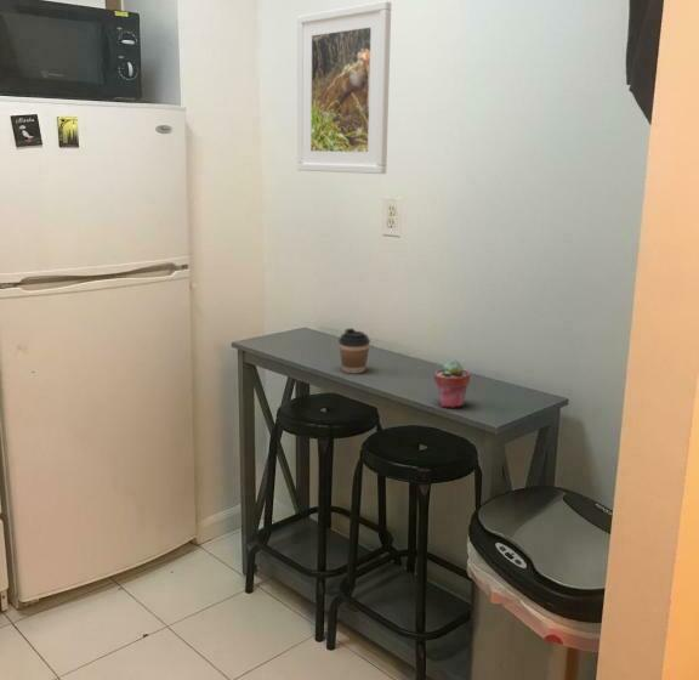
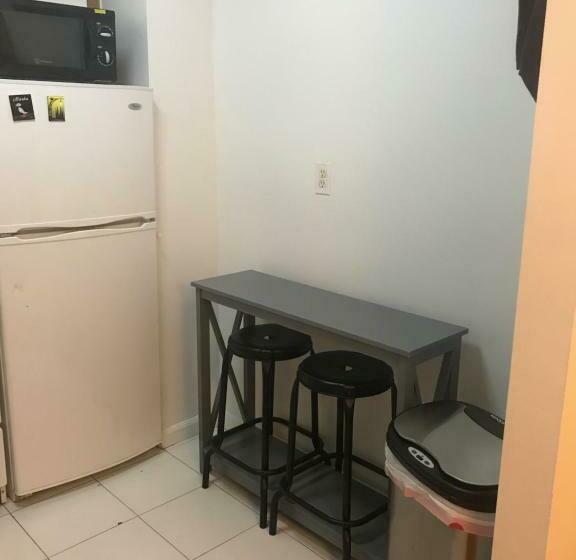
- coffee cup (353, 350)
- potted succulent (451, 381)
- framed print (340, 92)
